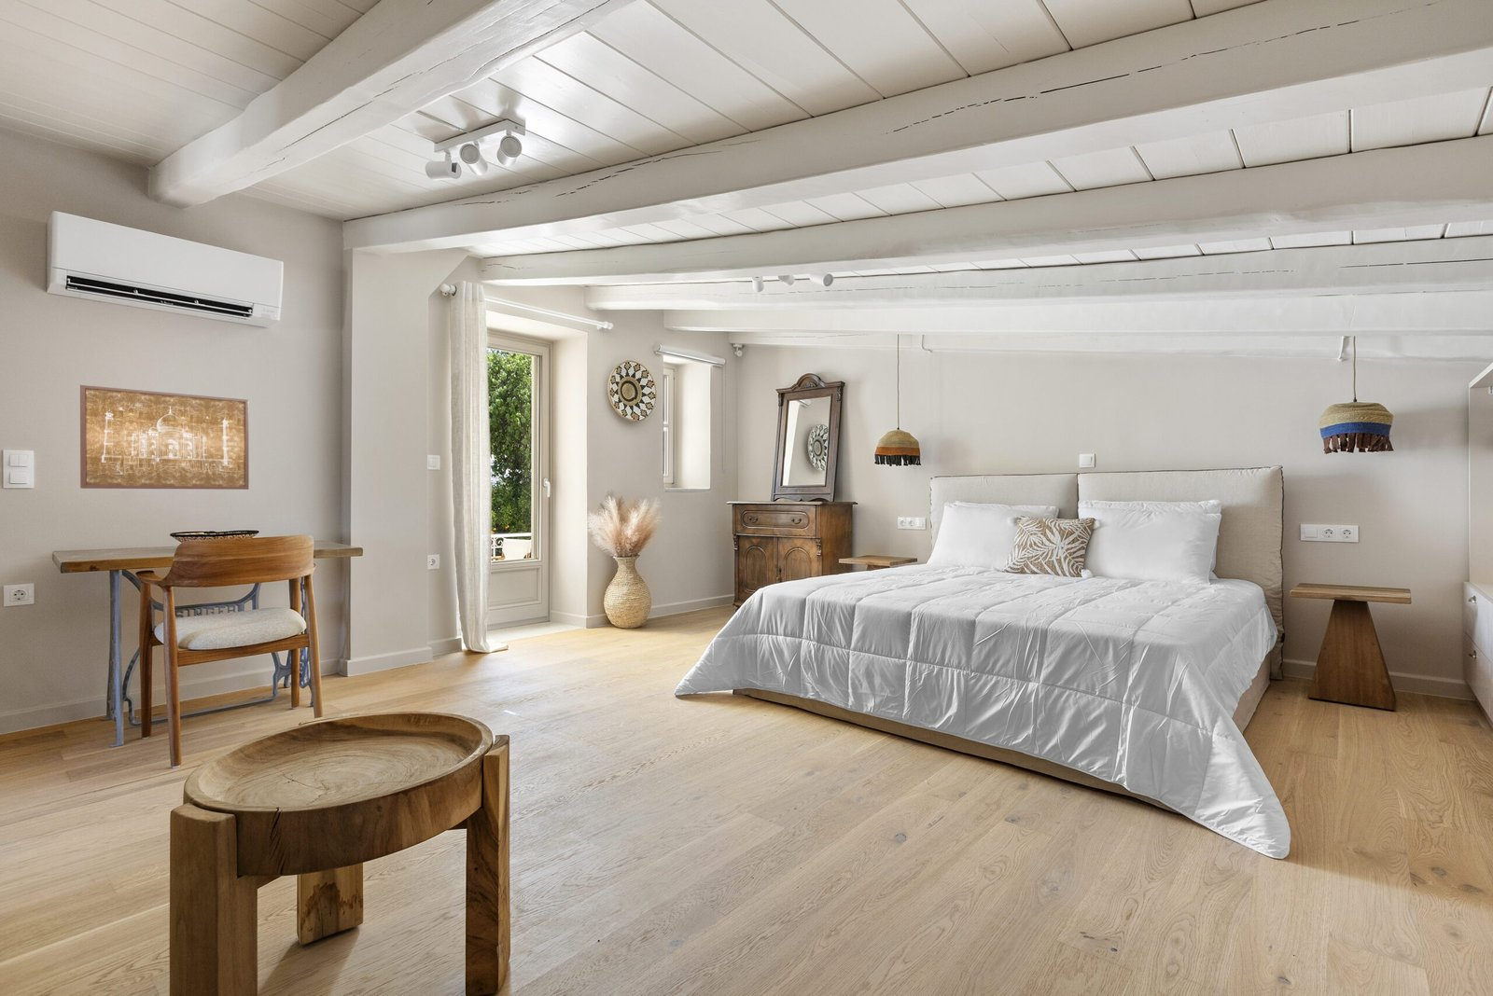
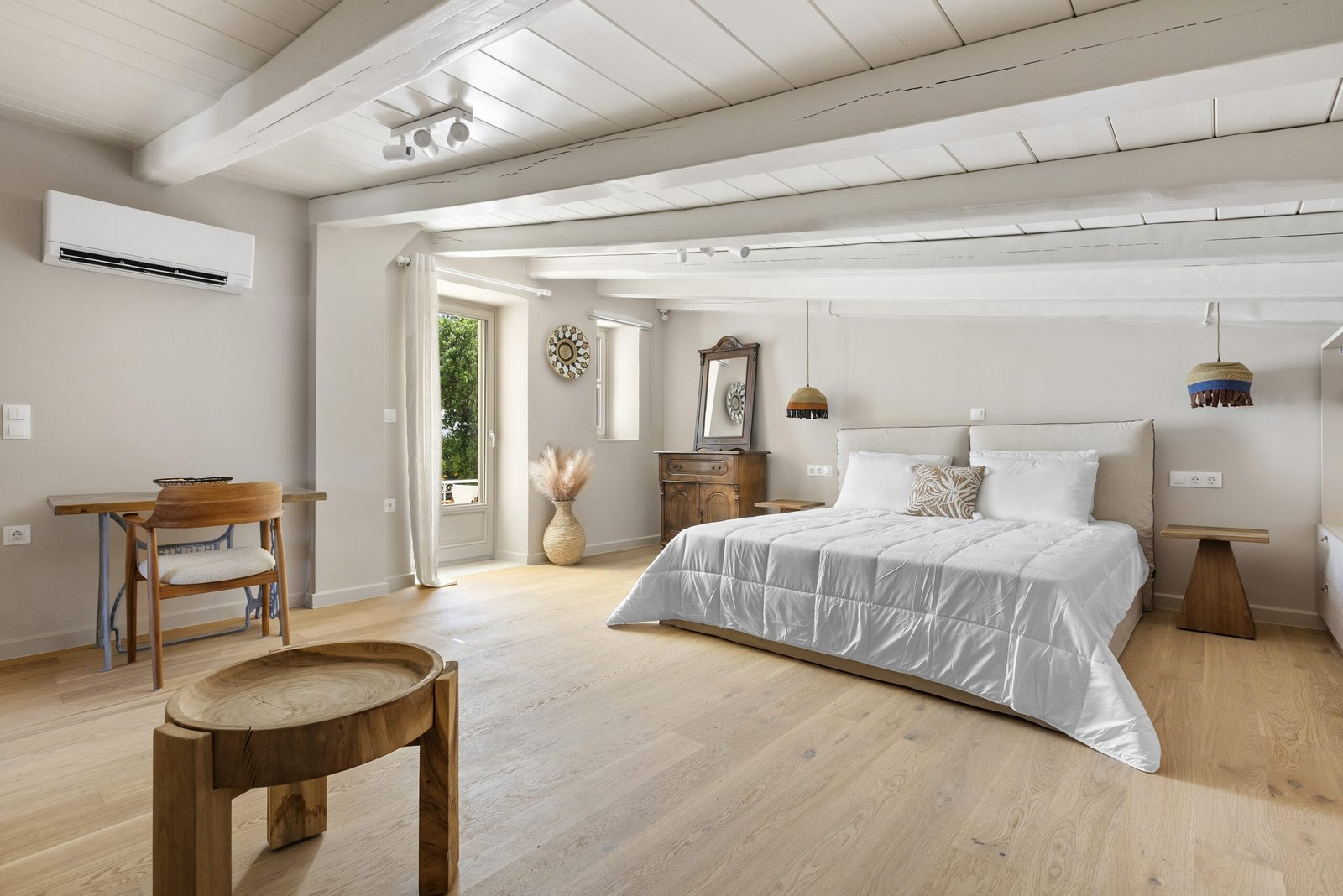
- wall art (170, 440)
